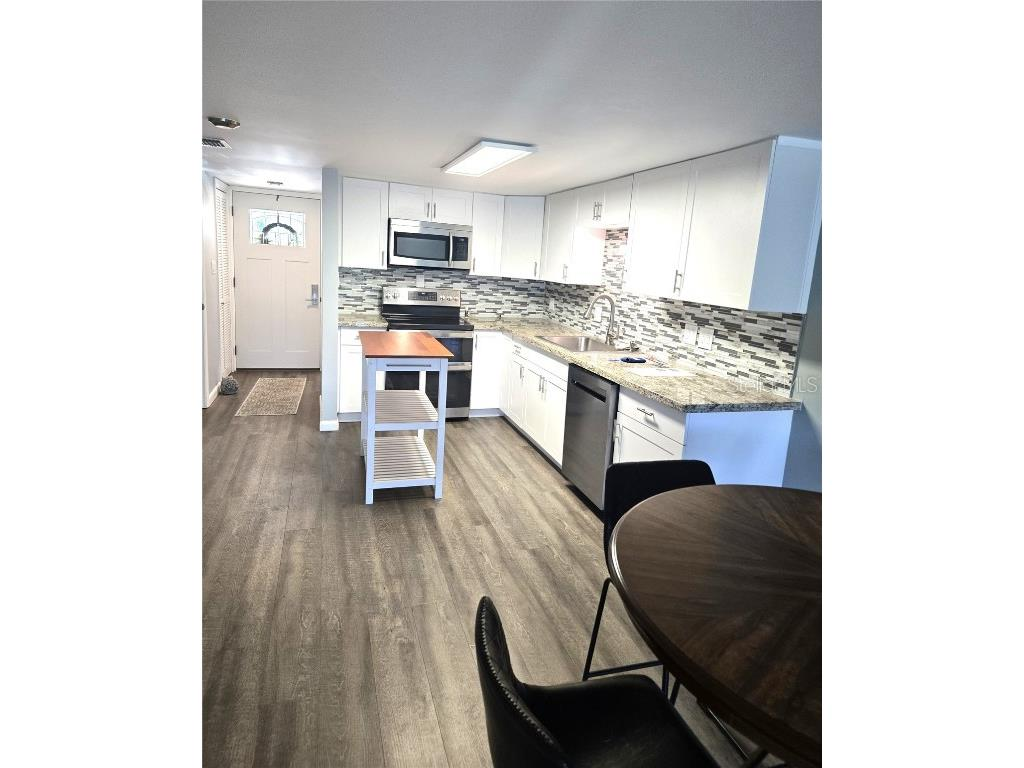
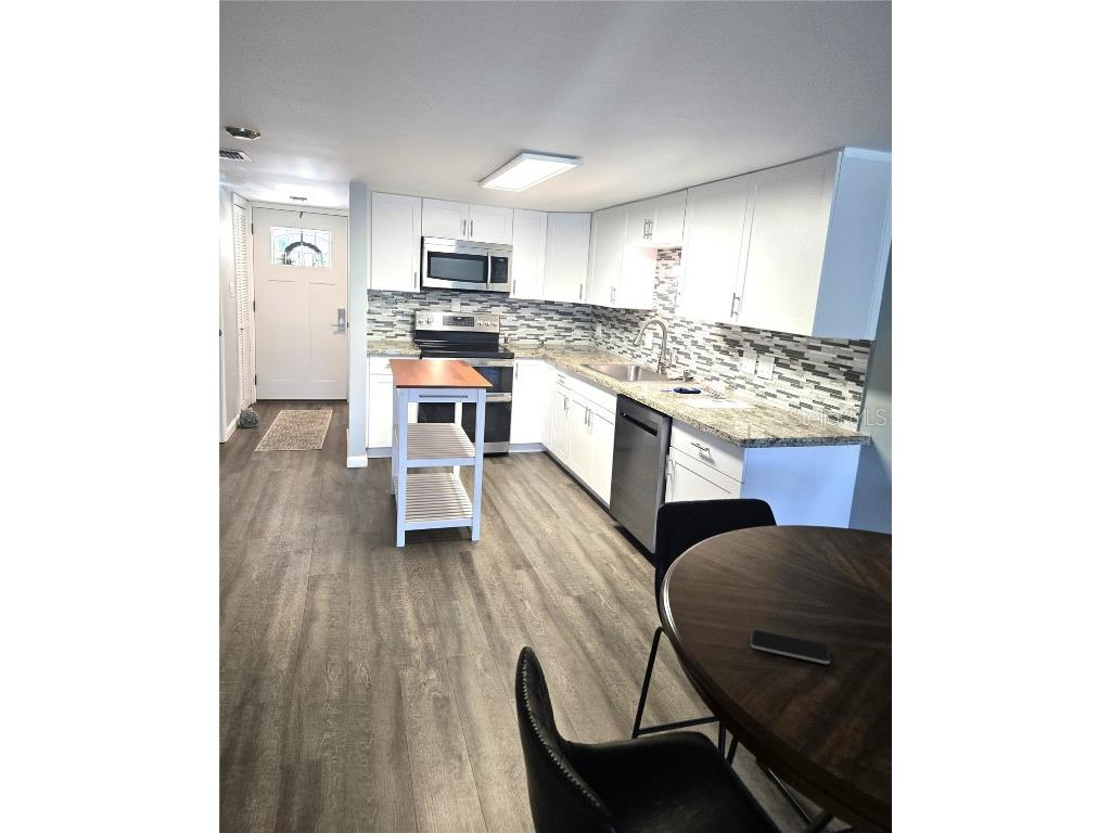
+ smartphone (789, 645)
